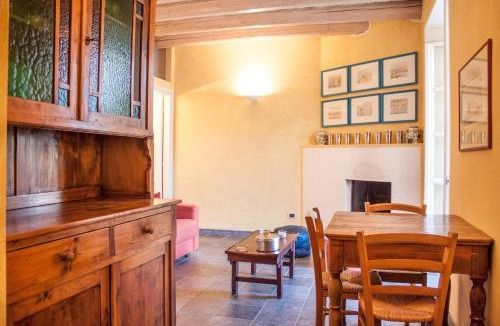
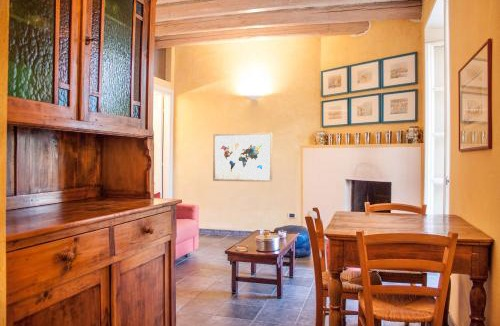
+ wall art (242, 157)
